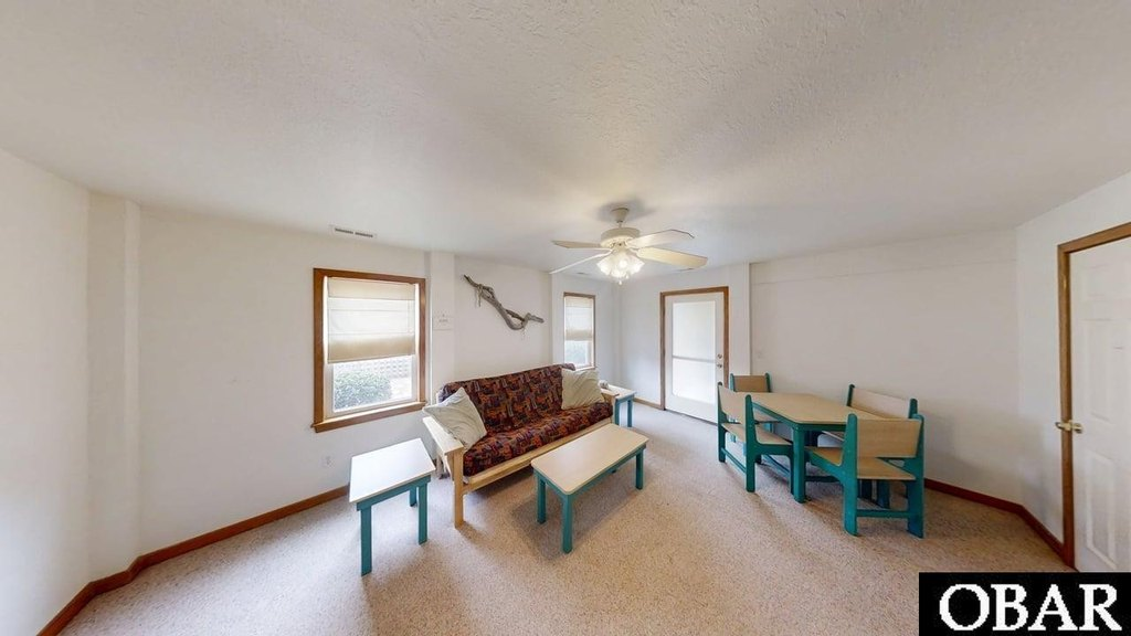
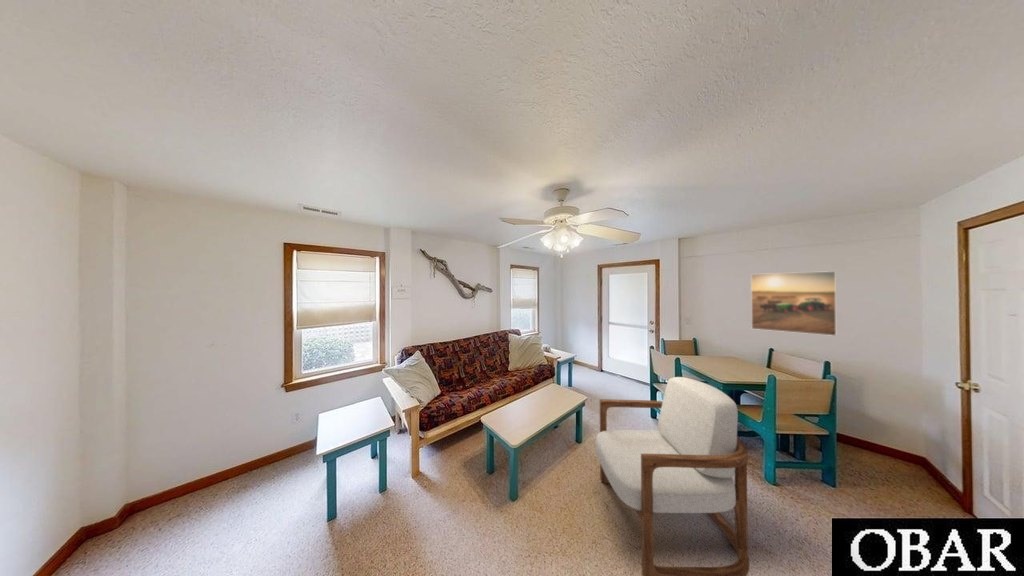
+ armchair (661, 453)
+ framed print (790, 302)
